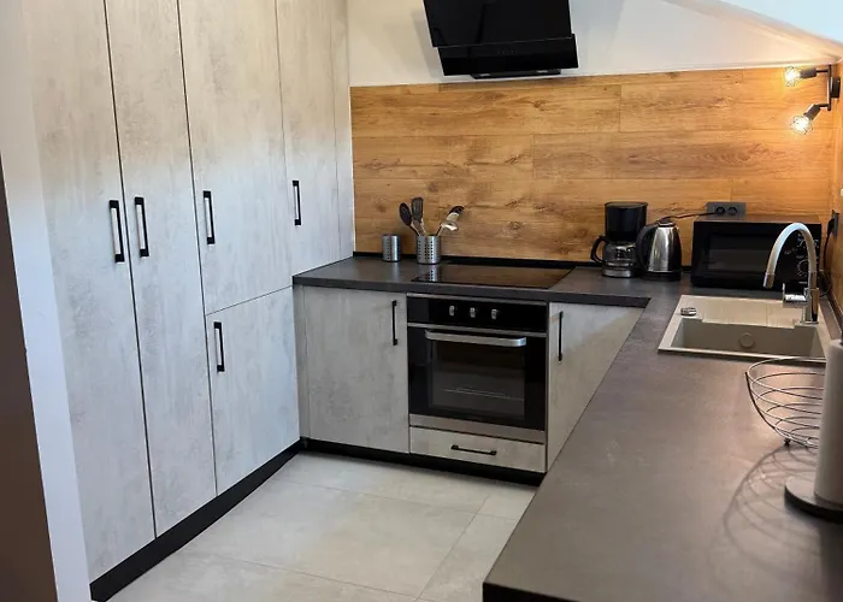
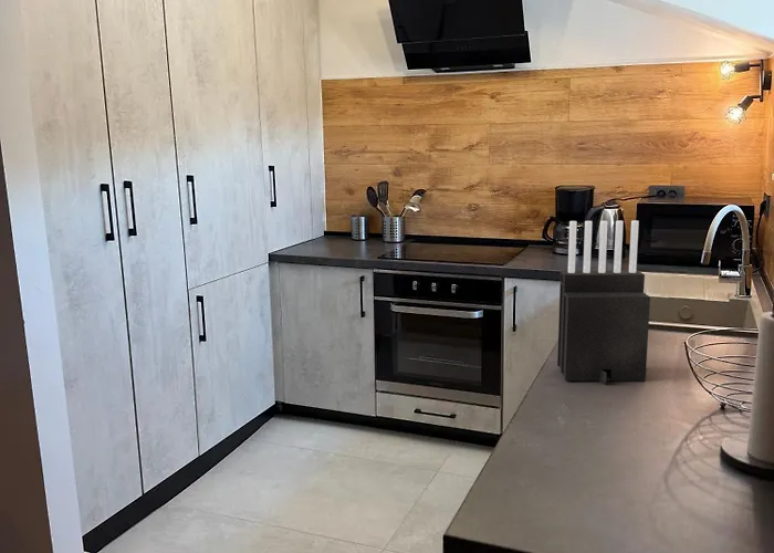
+ knife block (604, 300)
